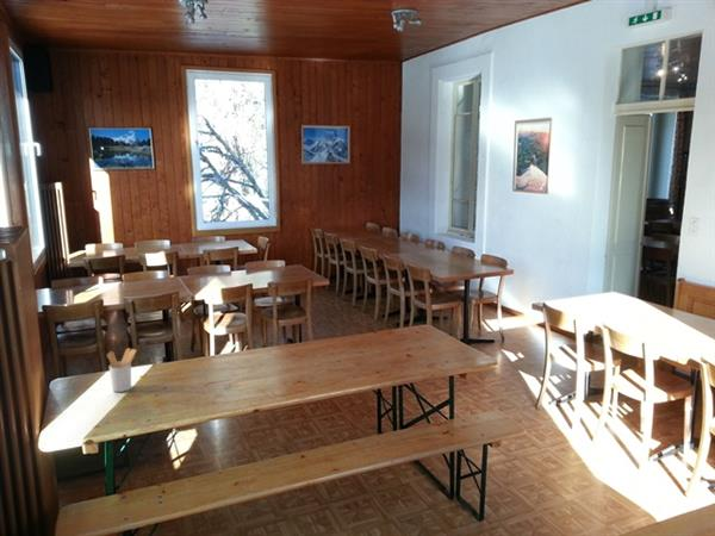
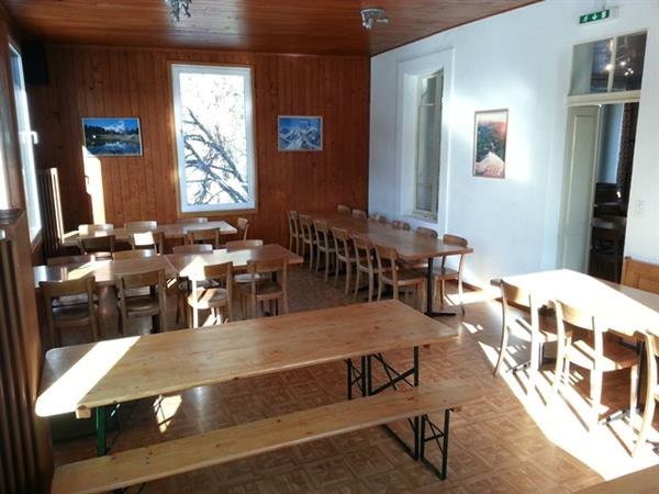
- utensil holder (124, 368)
